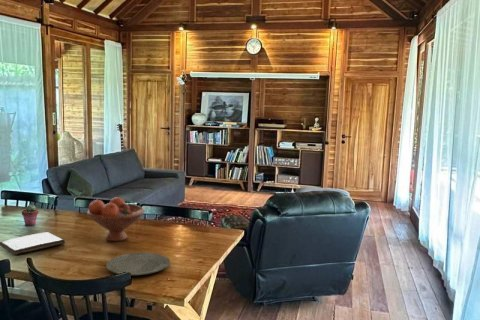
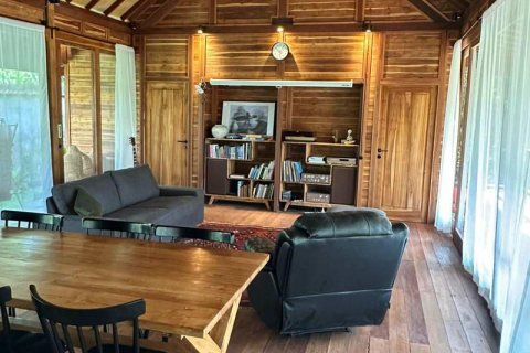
- book (32, 242)
- fruit bowl (116, 218)
- potted succulent (30, 214)
- plate (138, 264)
